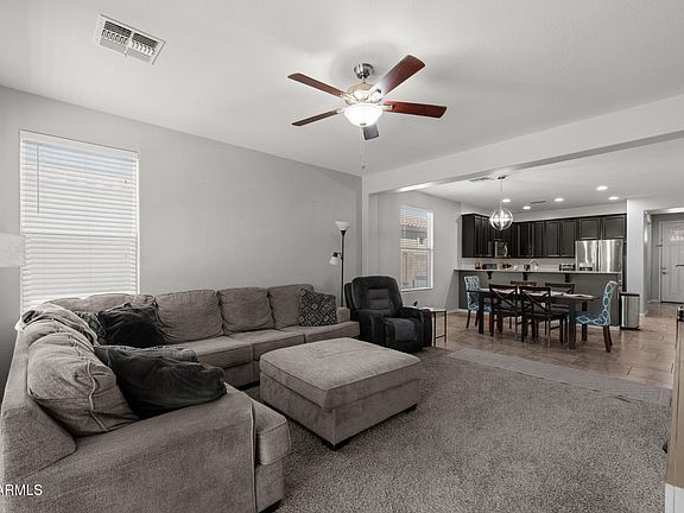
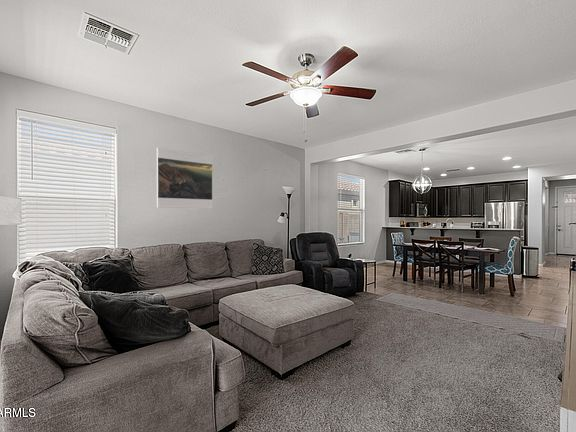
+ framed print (186, 180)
